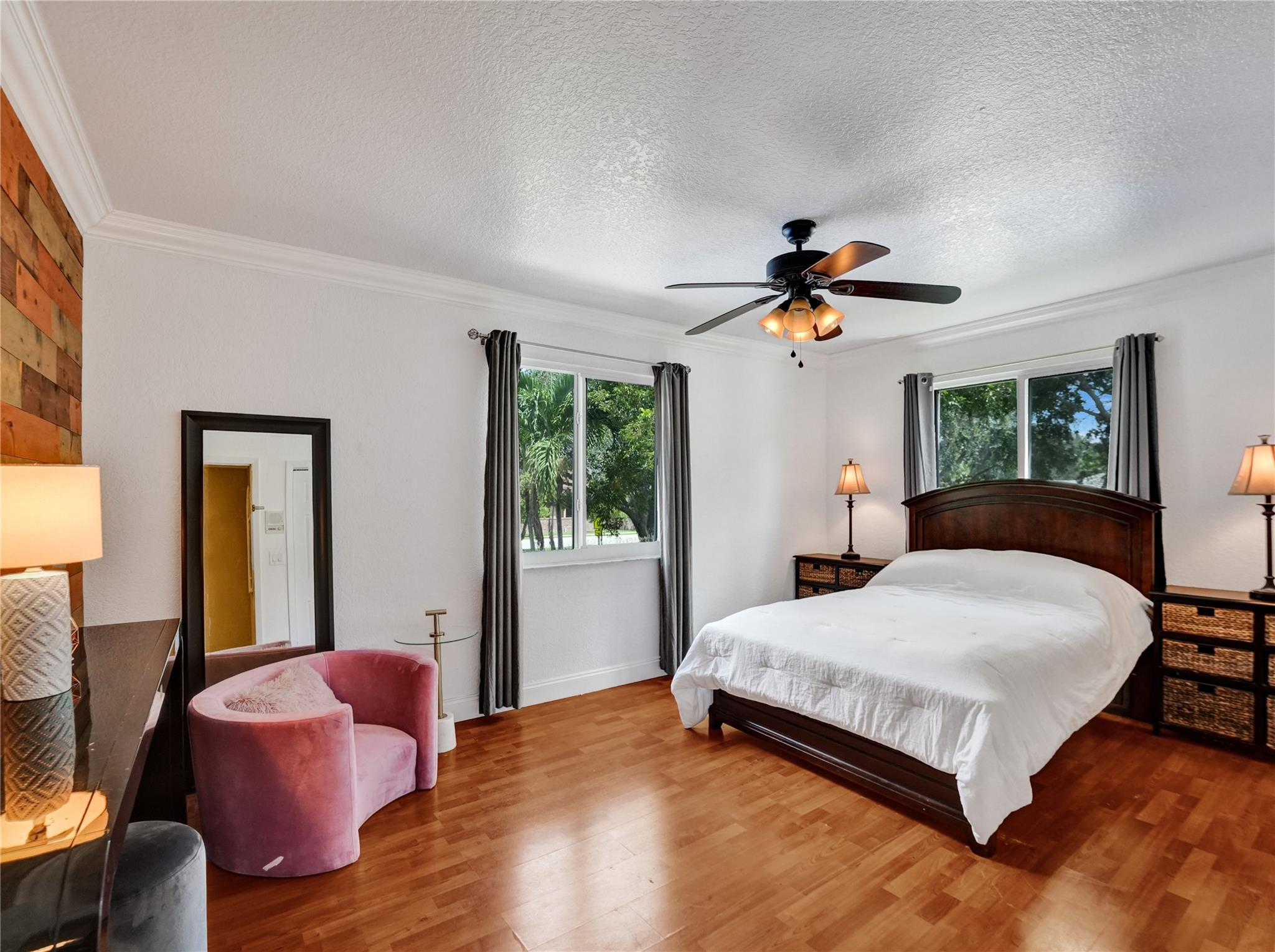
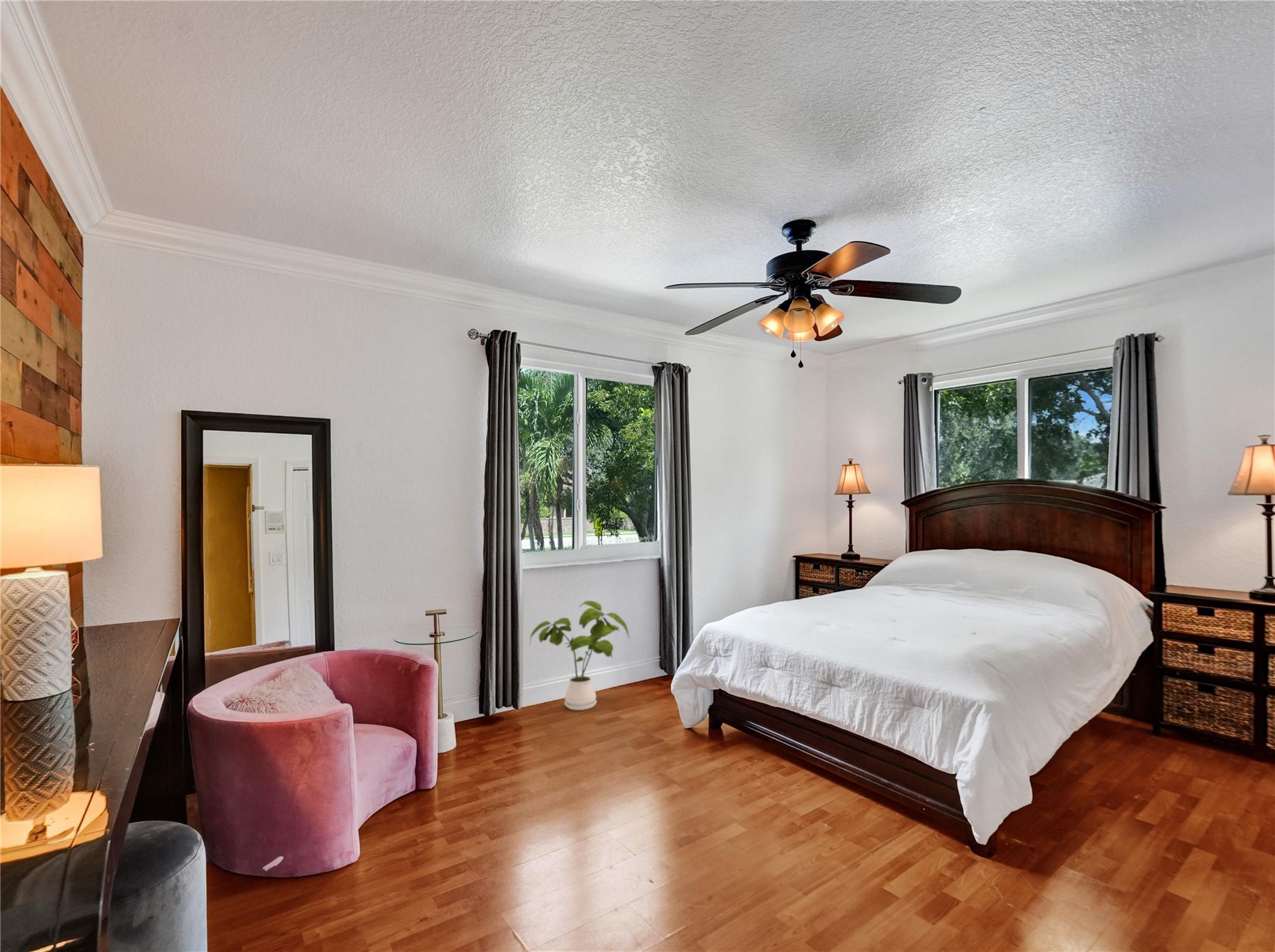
+ house plant (591, 654)
